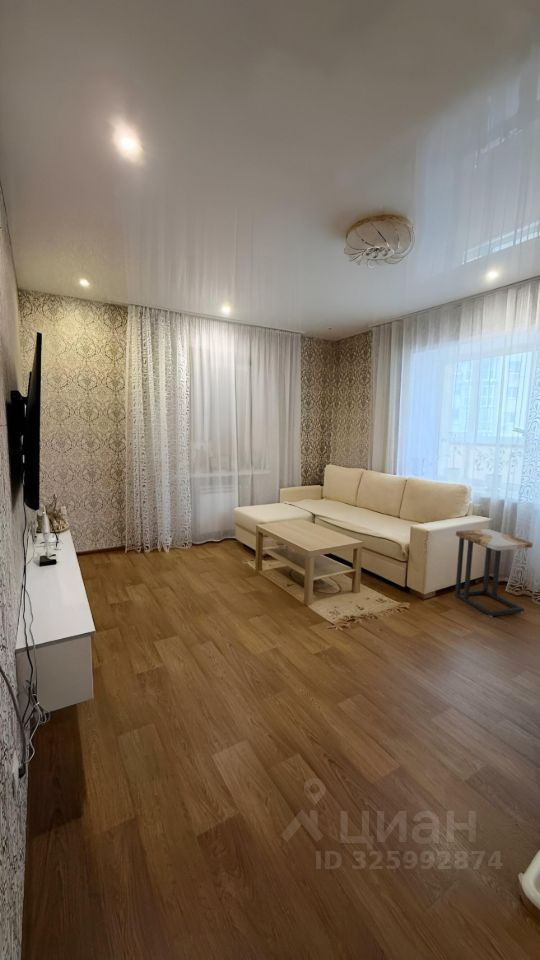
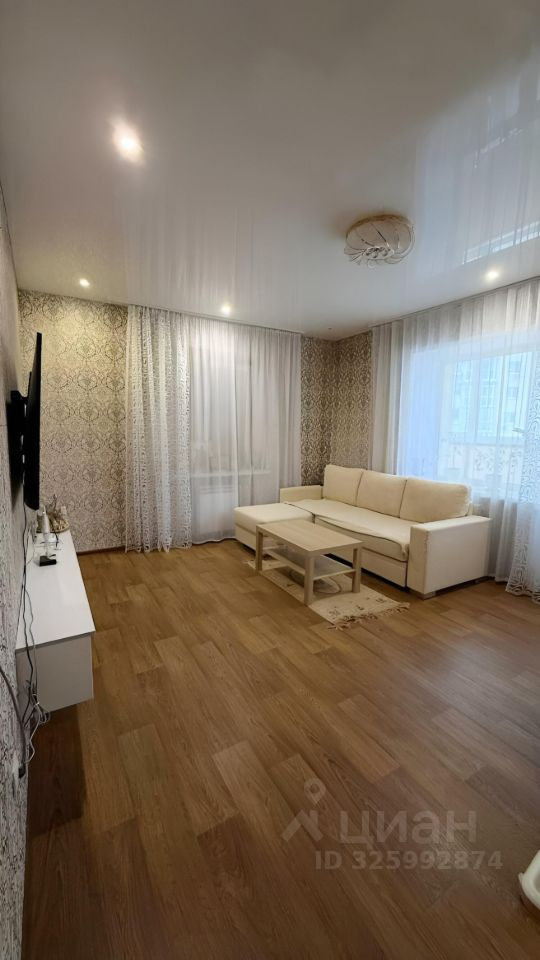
- side table (489, 570)
